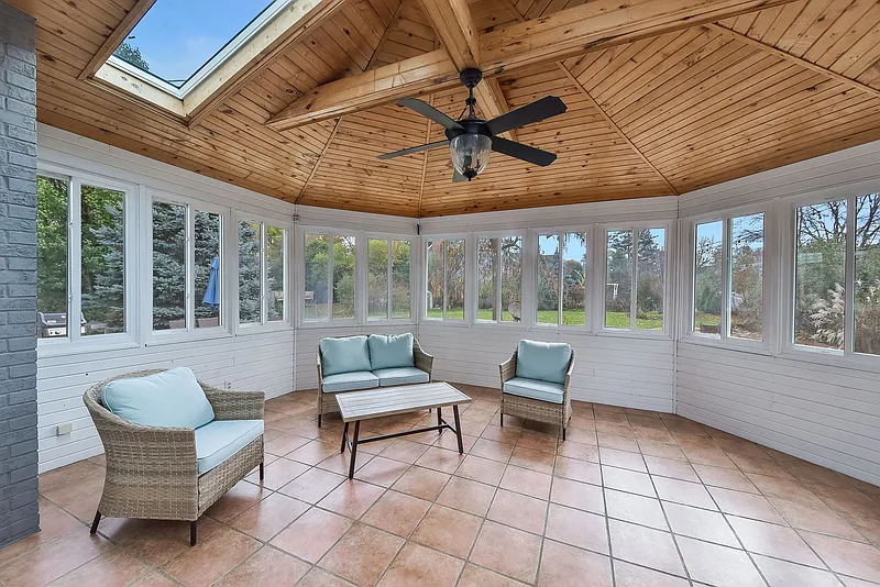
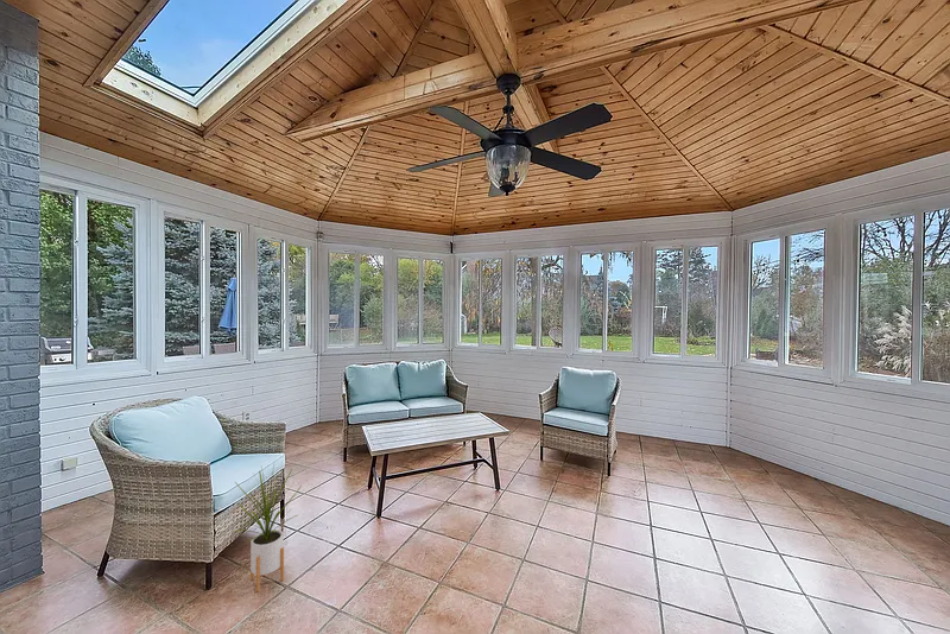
+ house plant (266, 524)
